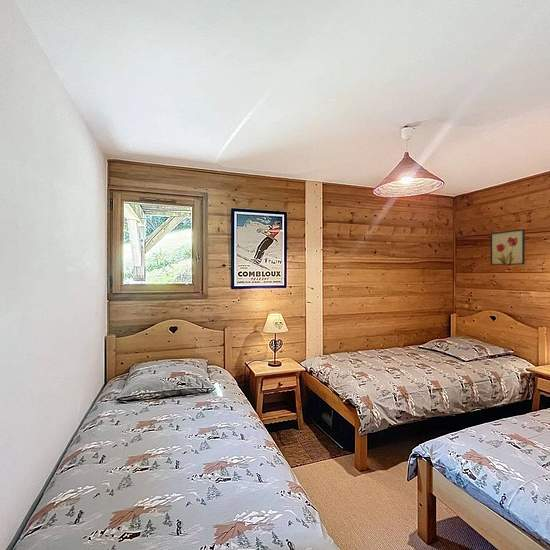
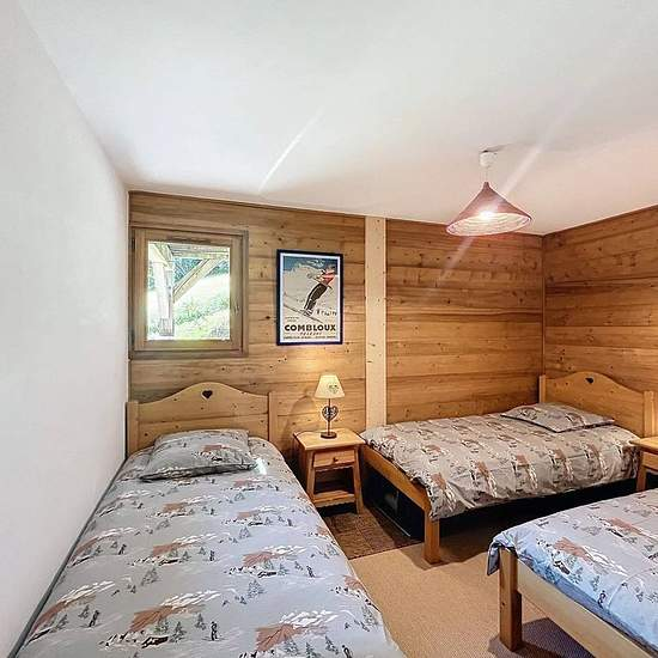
- wall art (507, 248)
